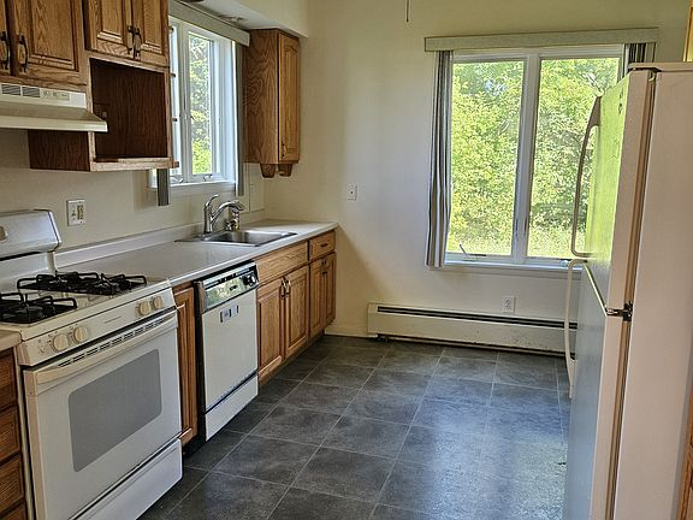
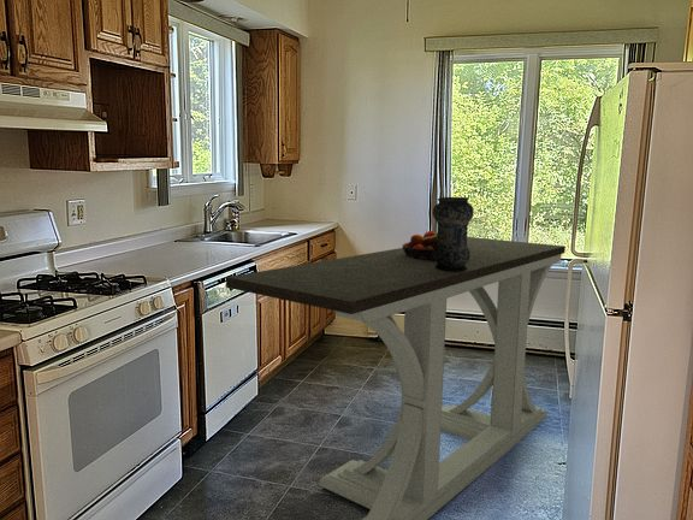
+ vase (451, 232)
+ fruit bowl (434, 242)
+ dining table (425, 360)
